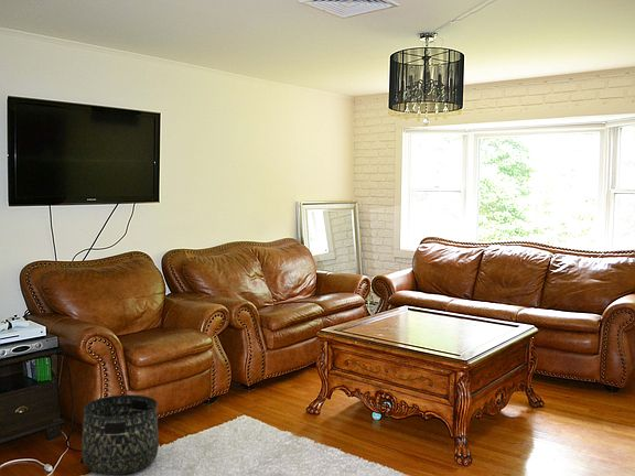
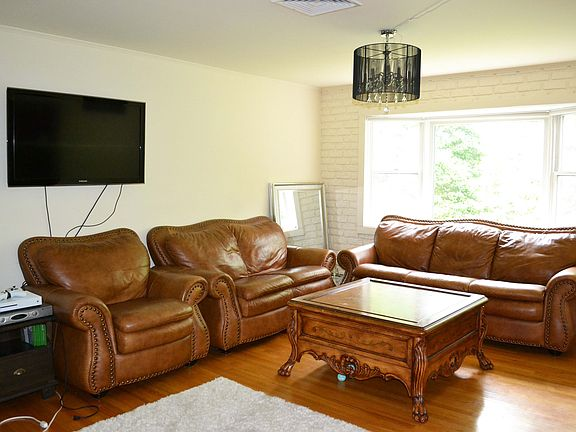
- basket (120, 434)
